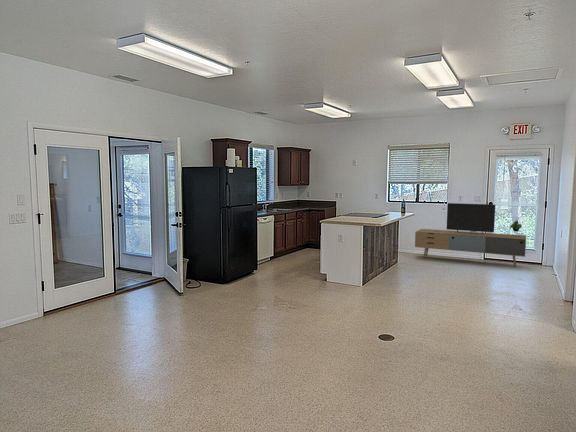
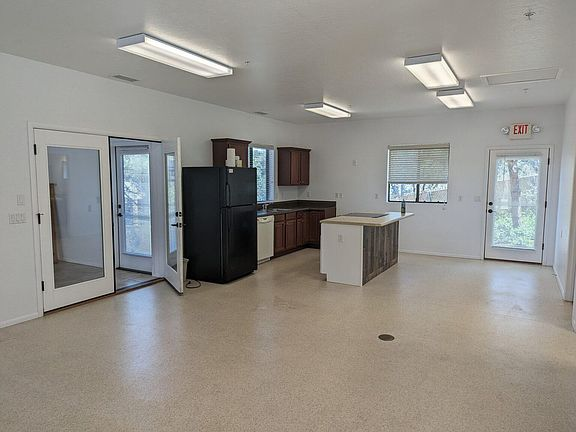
- media console (469, 232)
